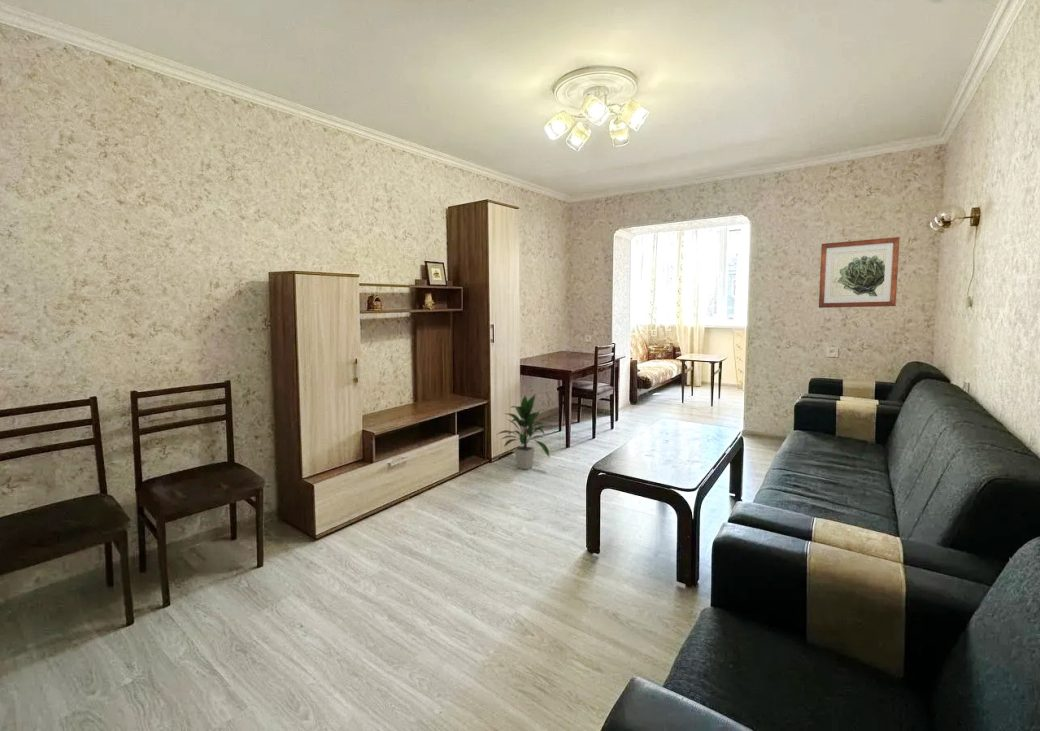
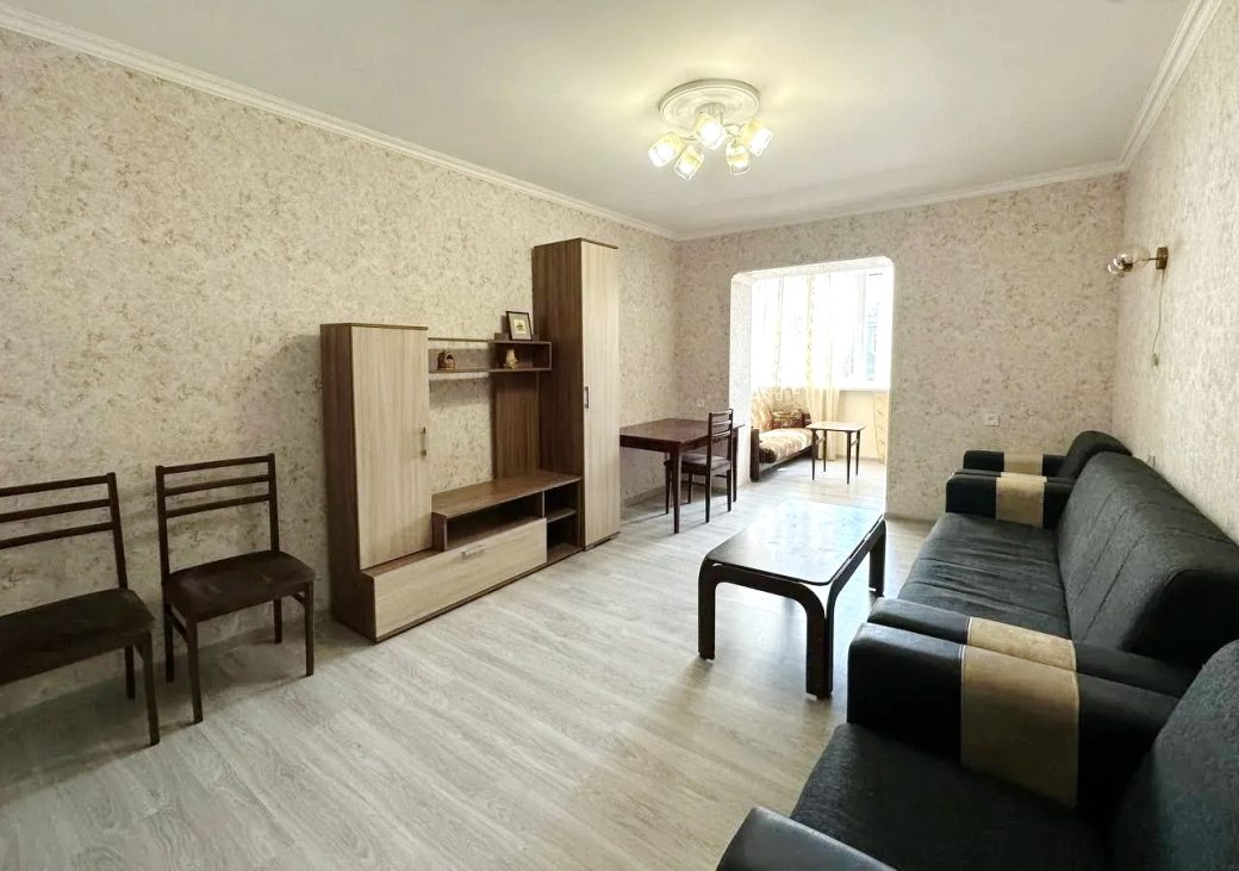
- wall art (857, 274)
- indoor plant (526, 432)
